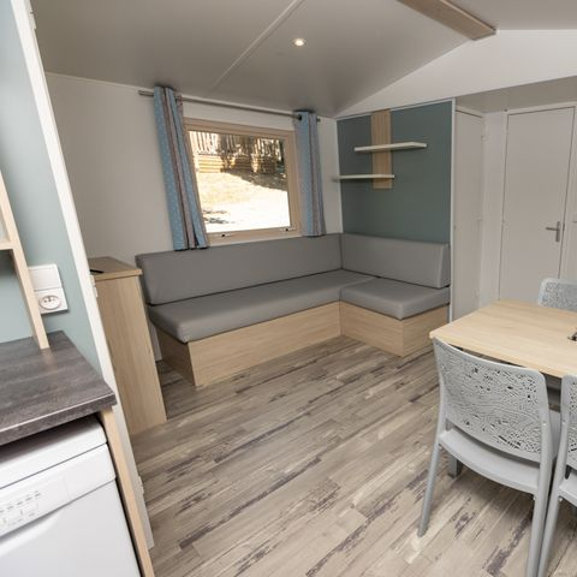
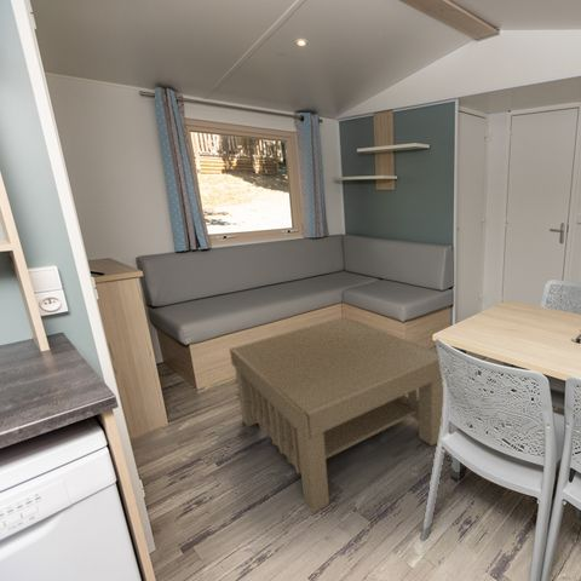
+ coffee table (332, 391)
